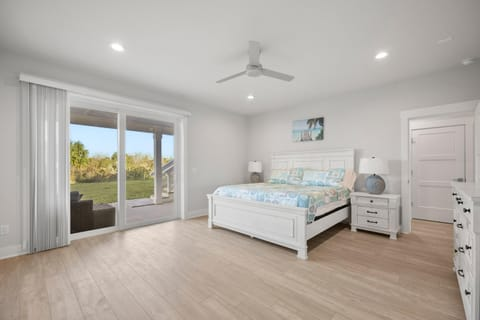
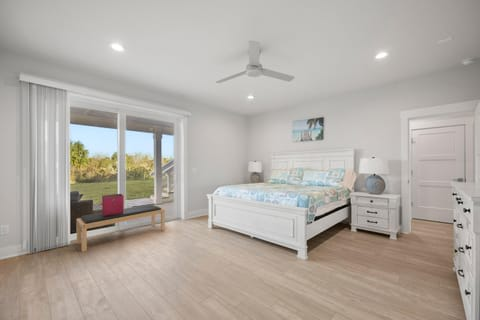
+ bench (122, 221)
+ storage bin (112, 204)
